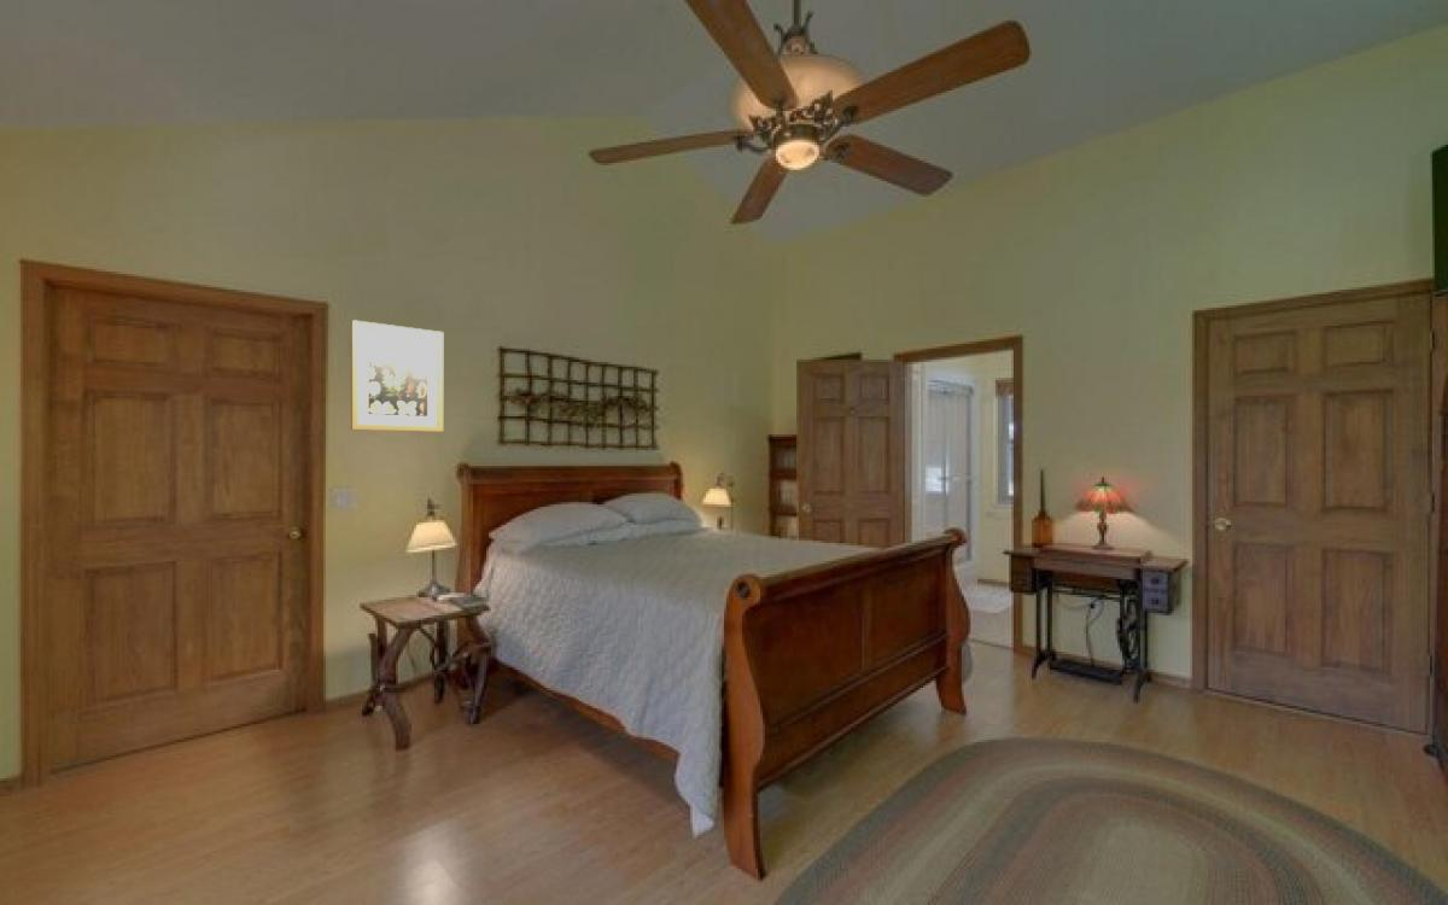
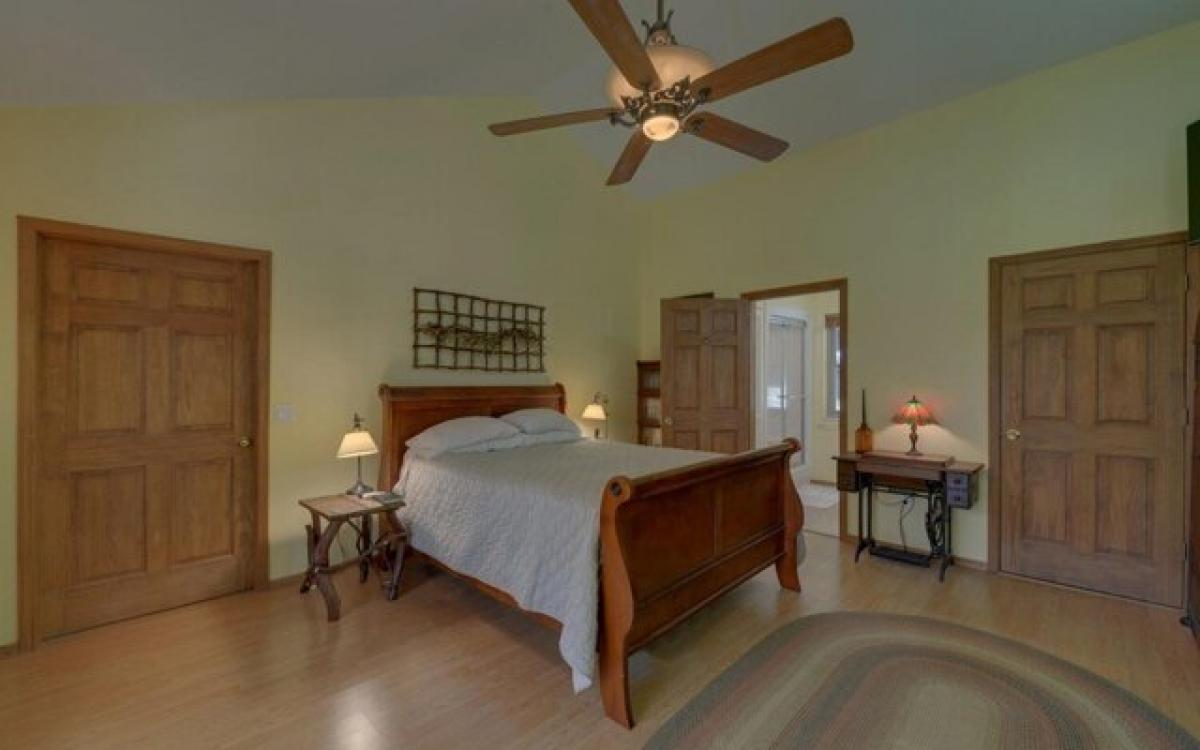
- wall art (398, 378)
